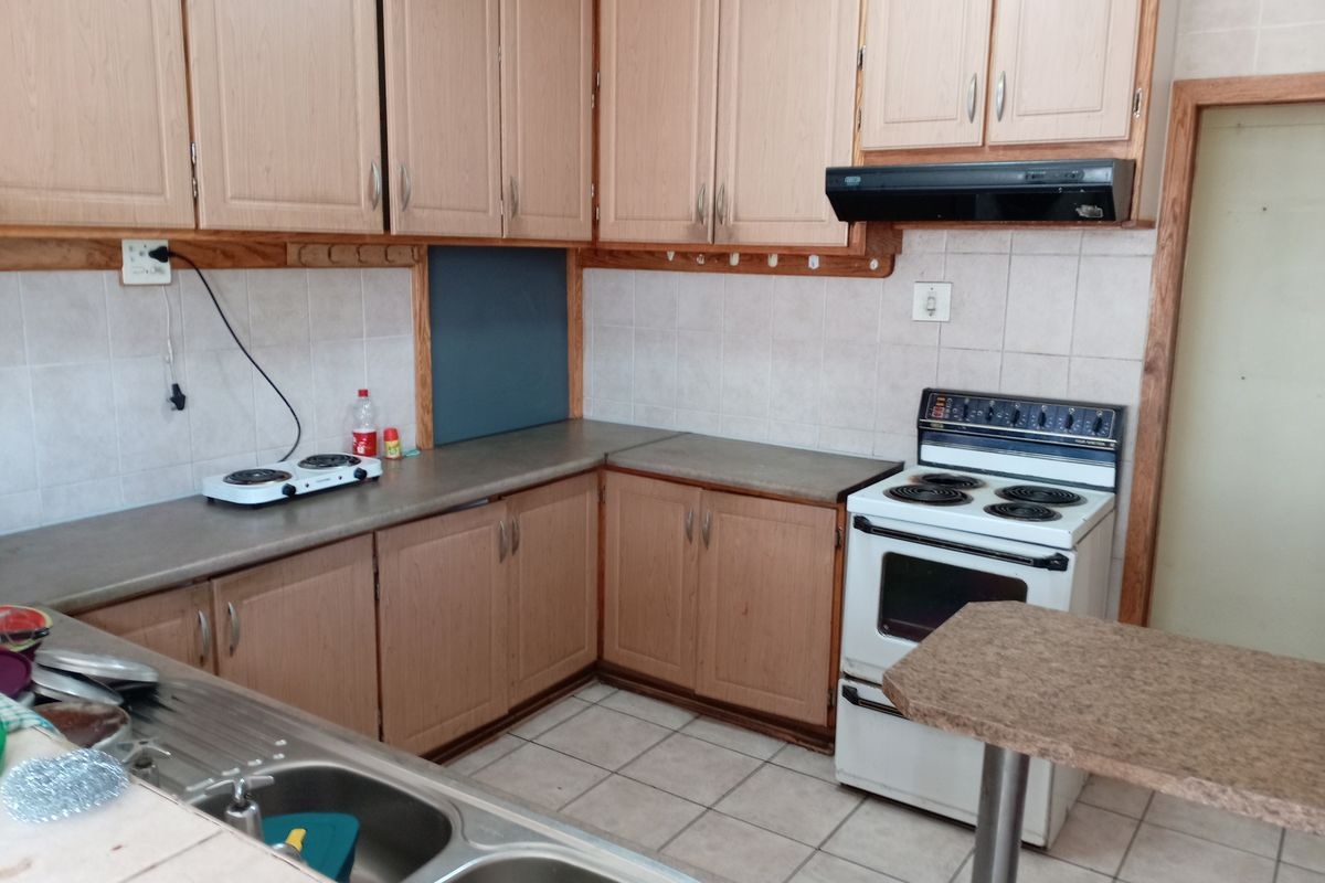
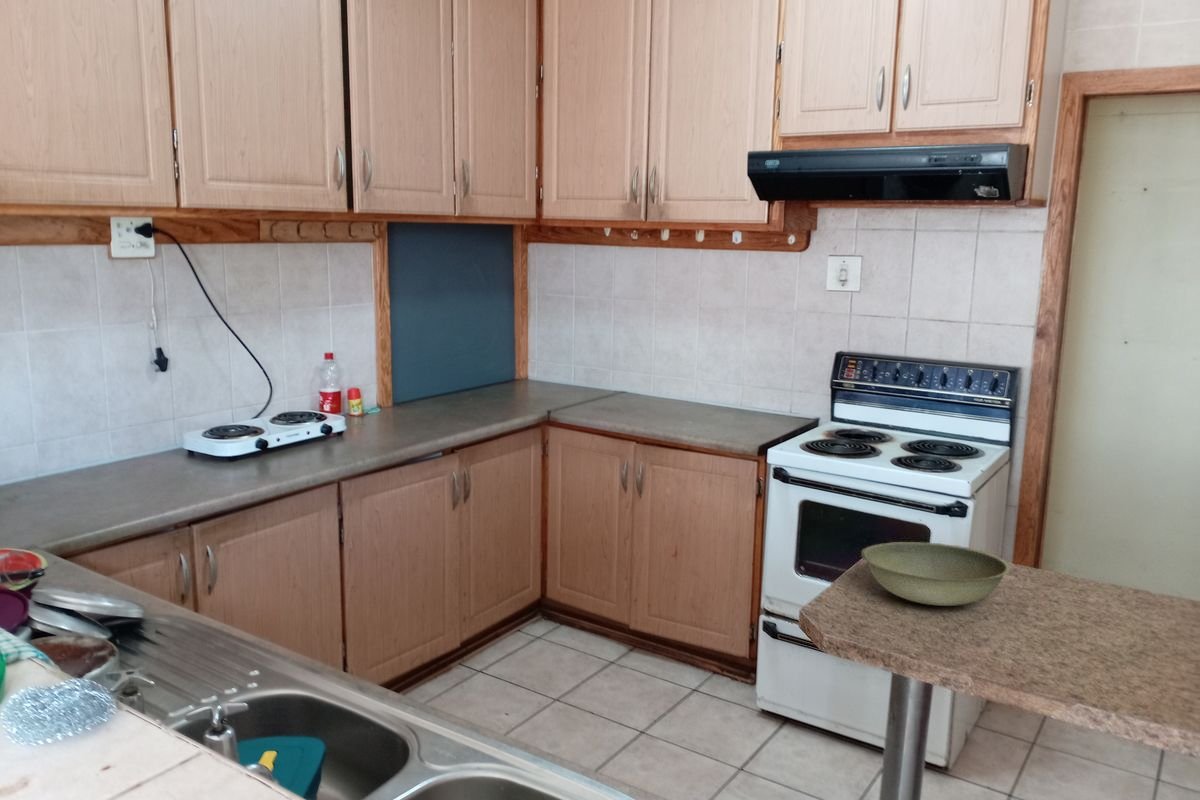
+ bowl (932, 576)
